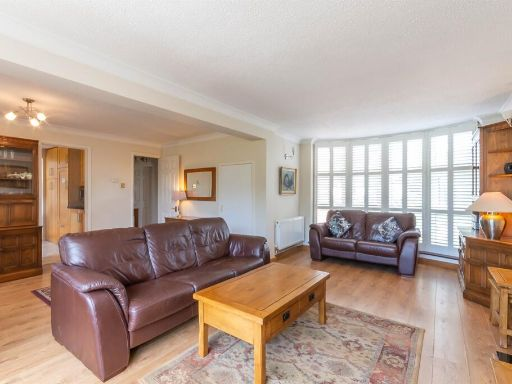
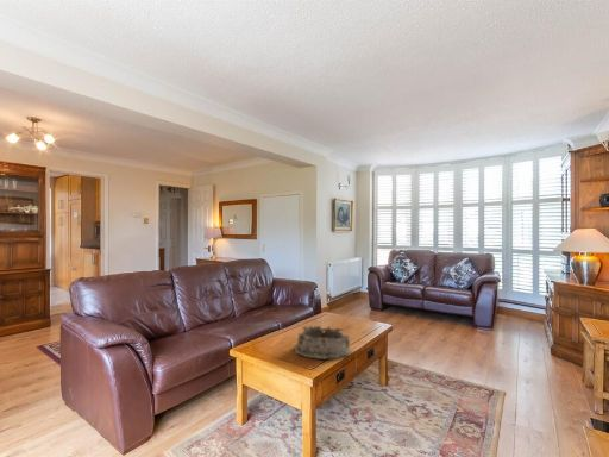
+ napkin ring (321, 340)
